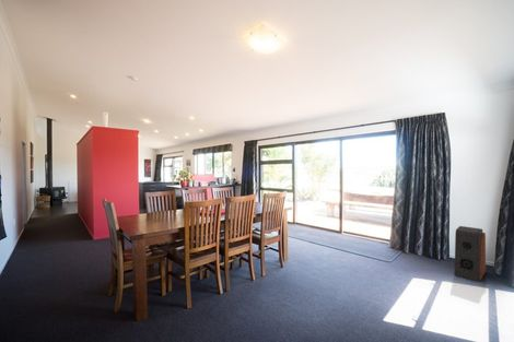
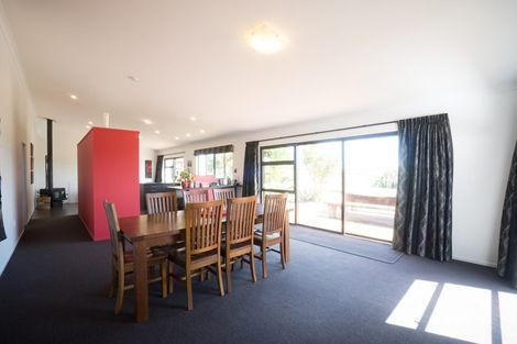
- speaker (468, 251)
